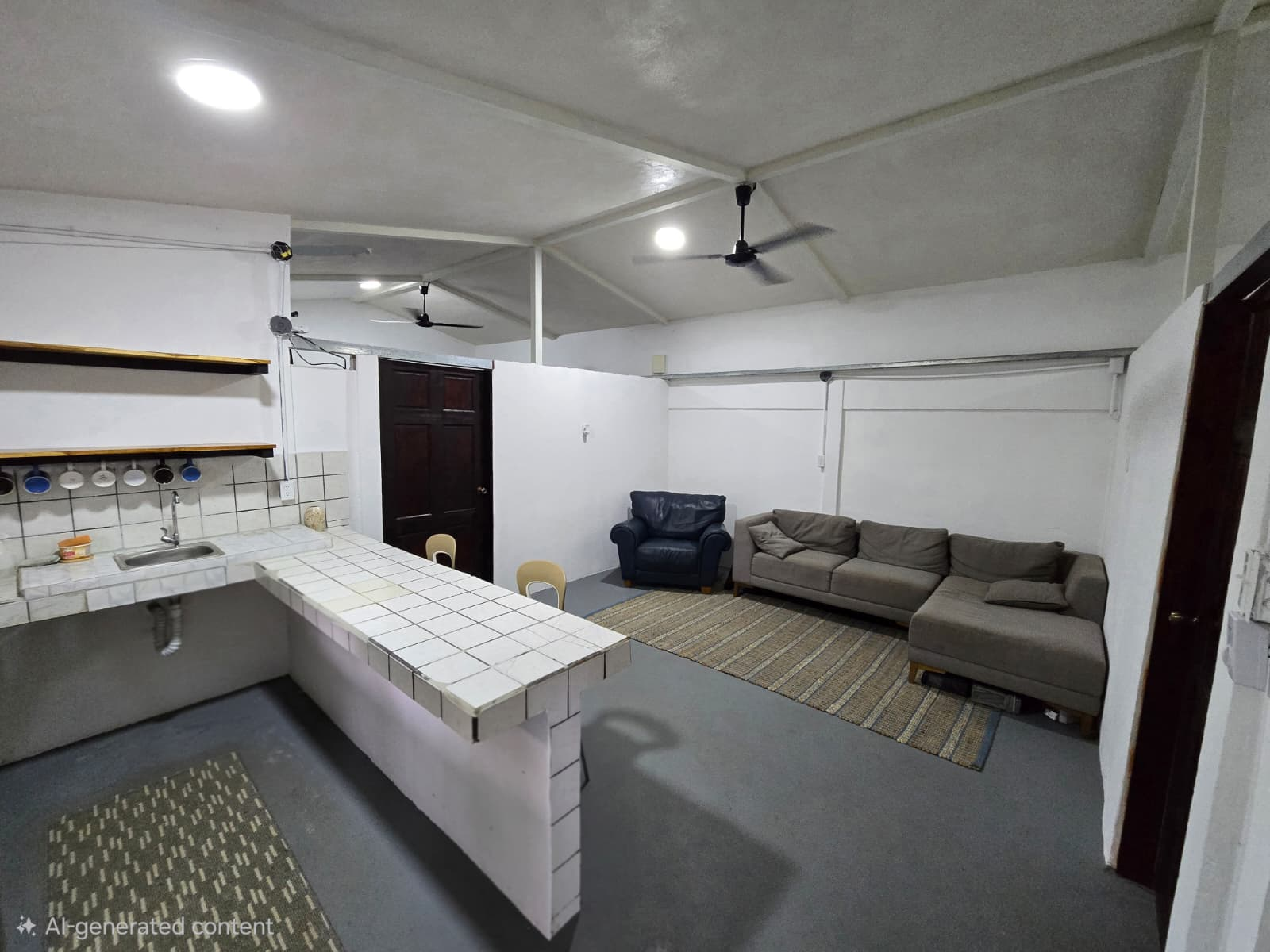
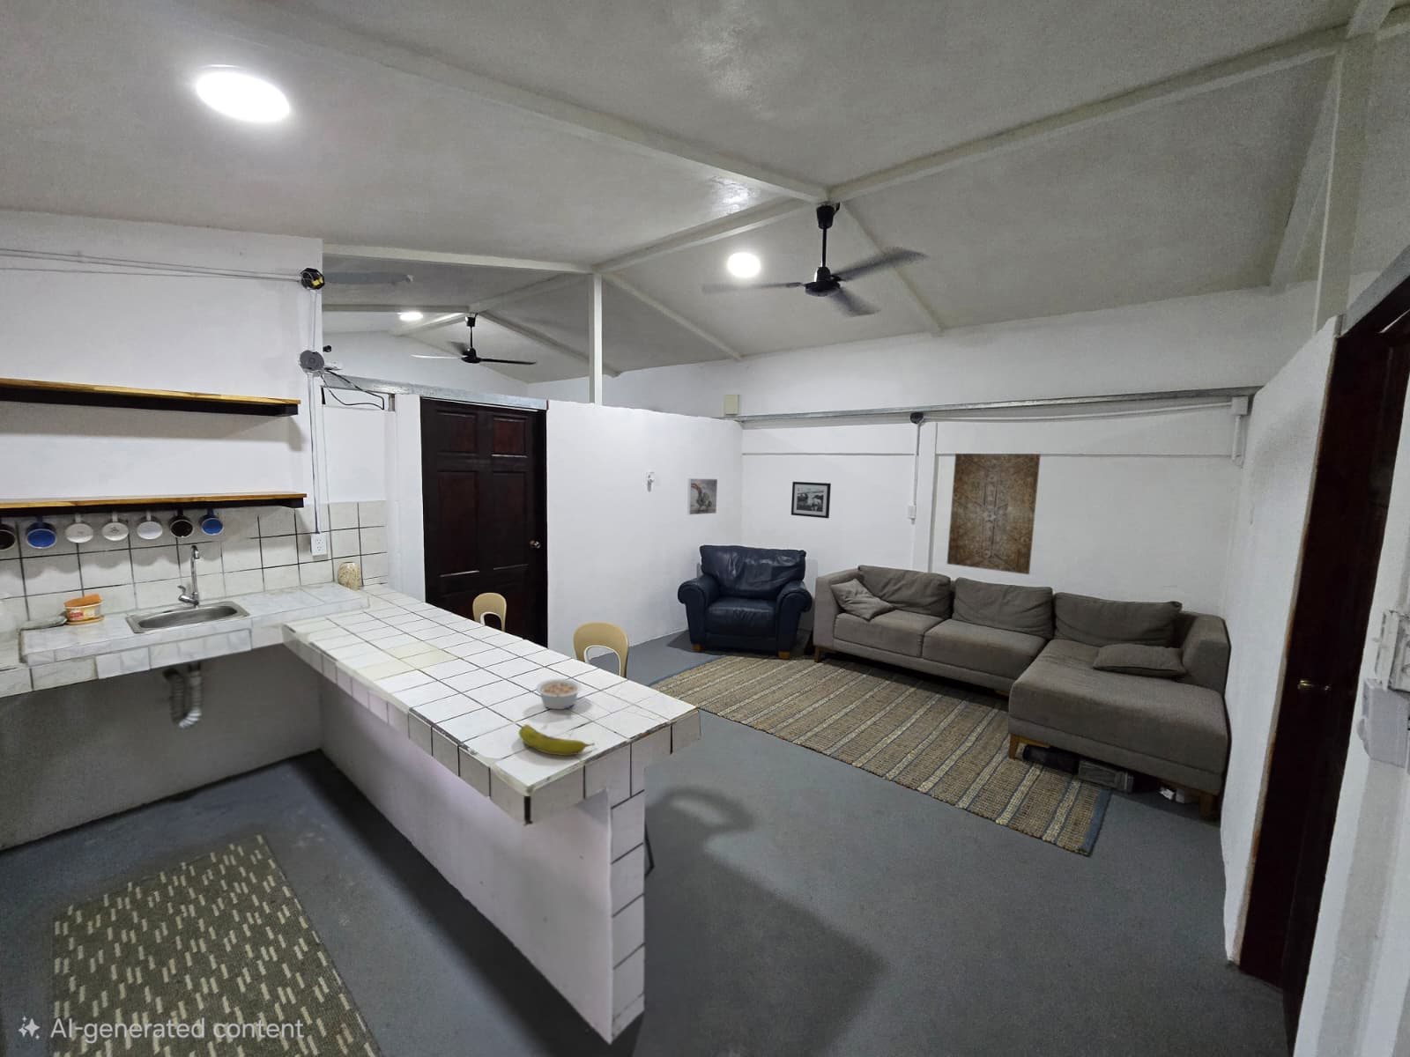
+ wall art (990, 512)
+ legume (560, 693)
+ picture frame (809, 500)
+ fruit (550, 737)
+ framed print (703, 496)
